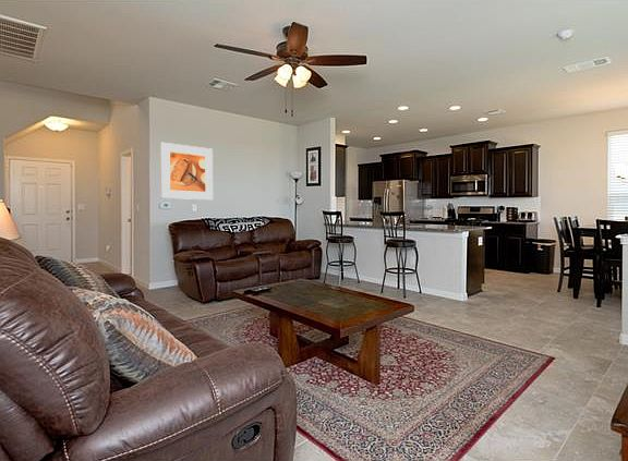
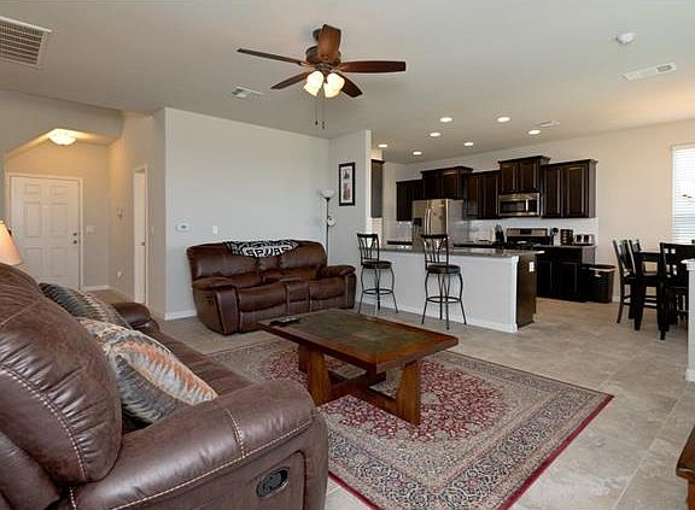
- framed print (188, 172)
